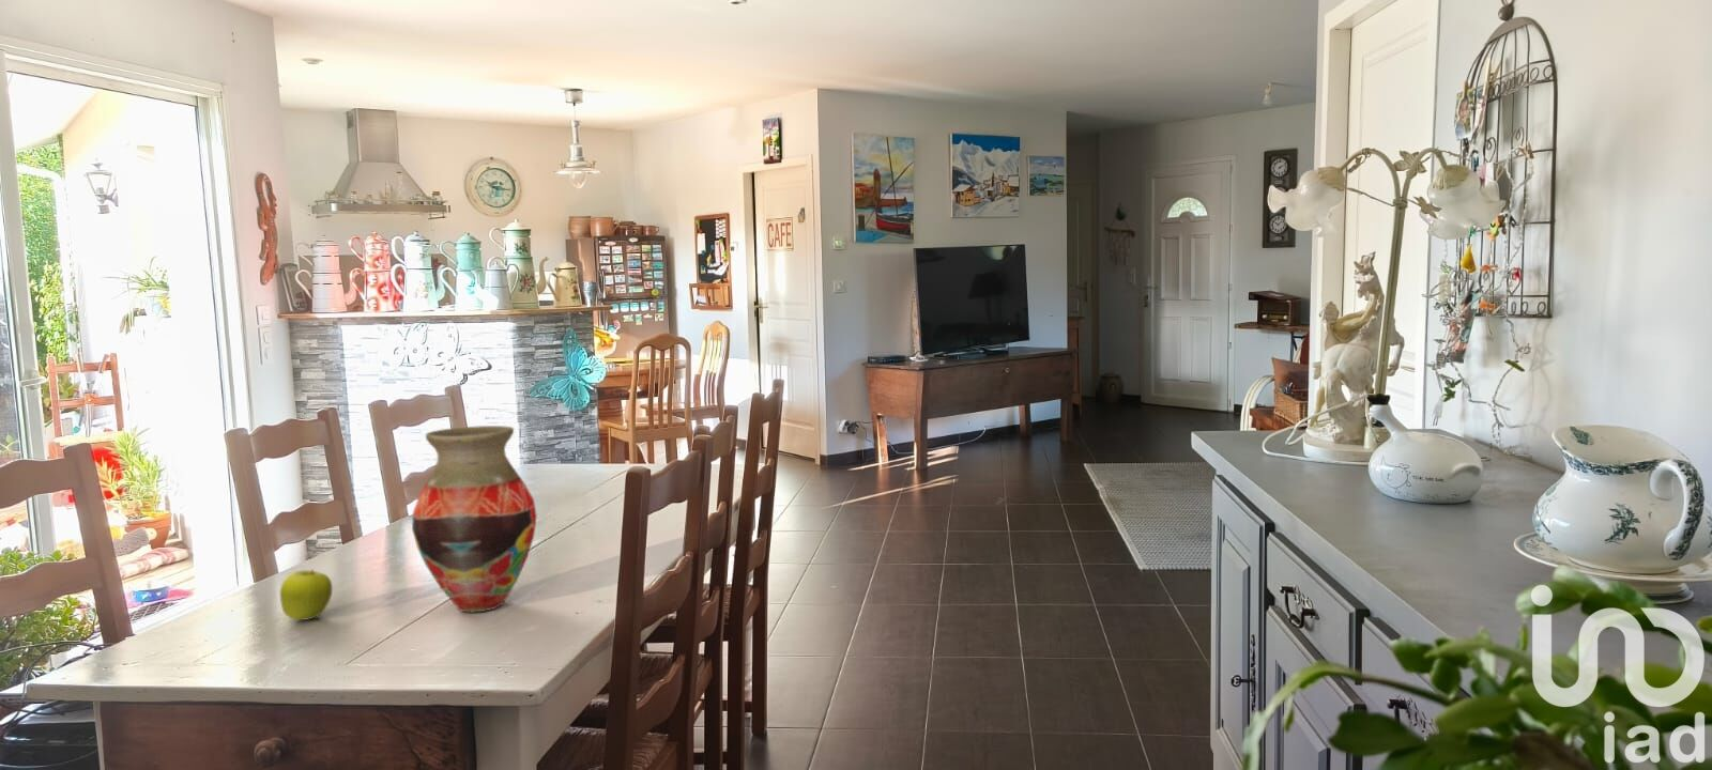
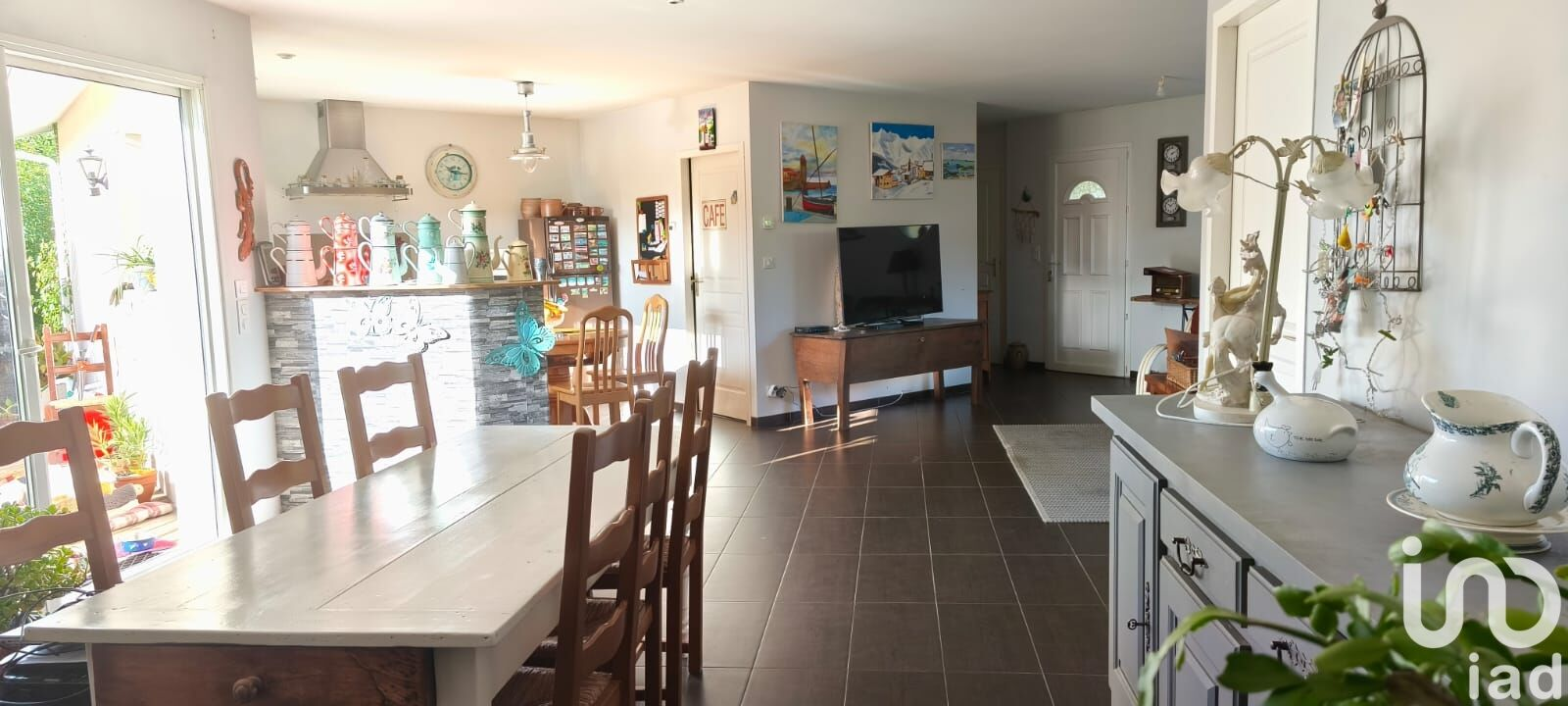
- fruit (306, 593)
- vase (475, 519)
